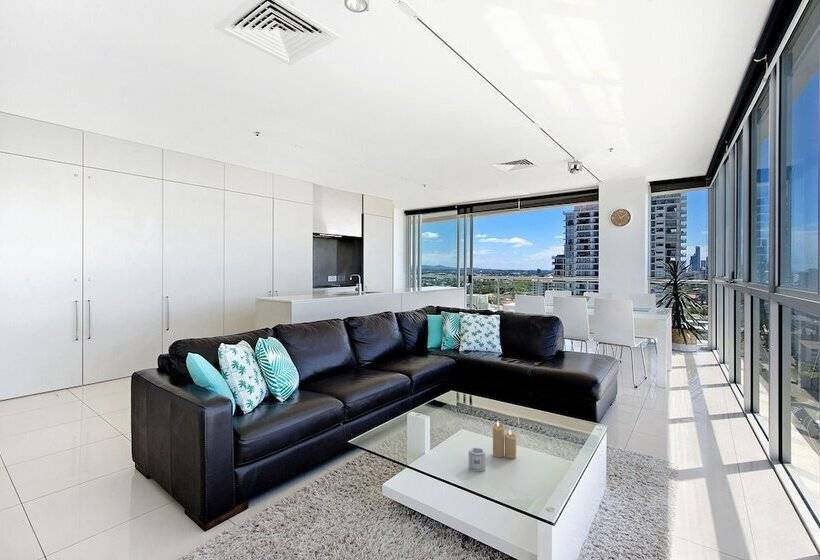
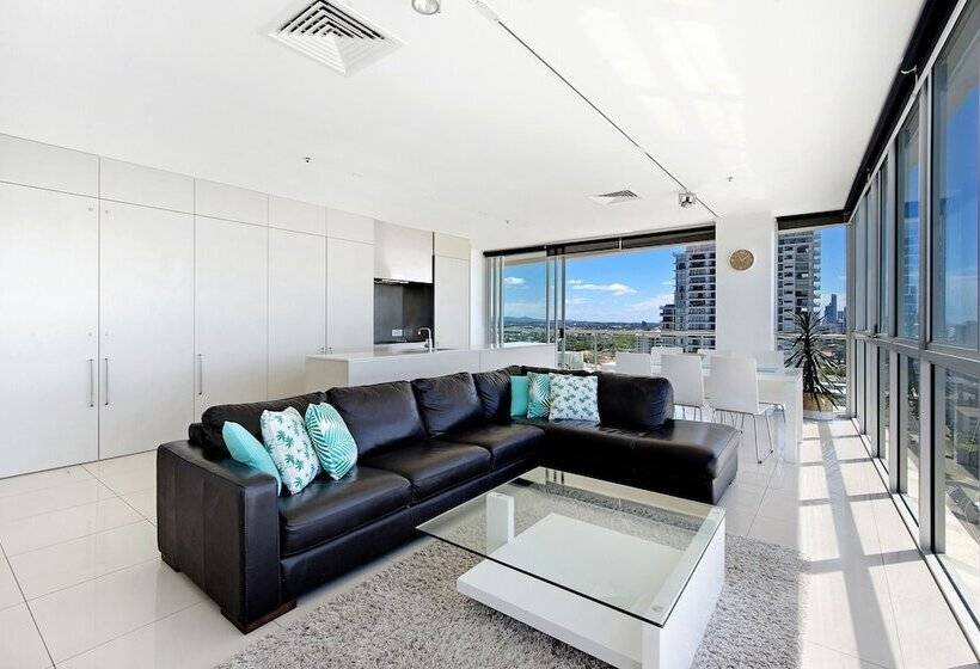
- candle (505, 438)
- cup (477, 458)
